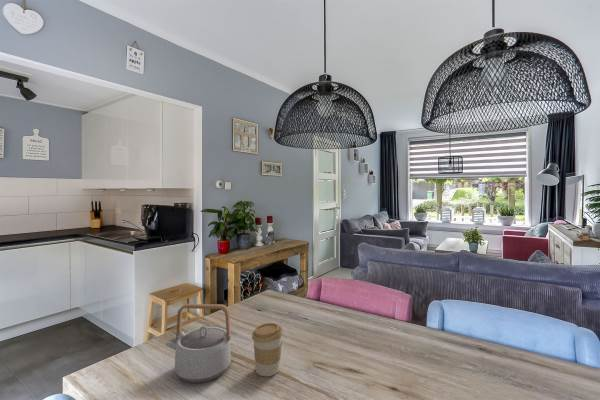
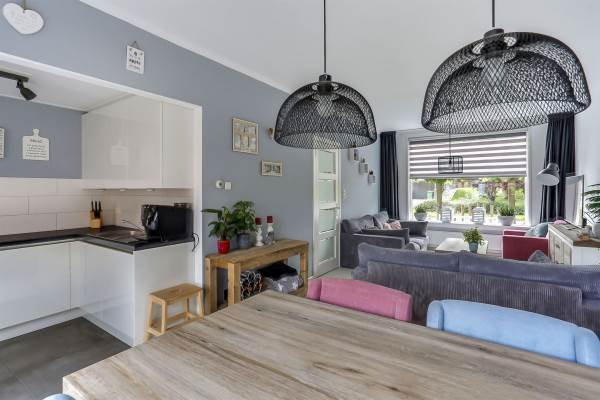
- coffee cup (267, 348)
- teapot (198, 337)
